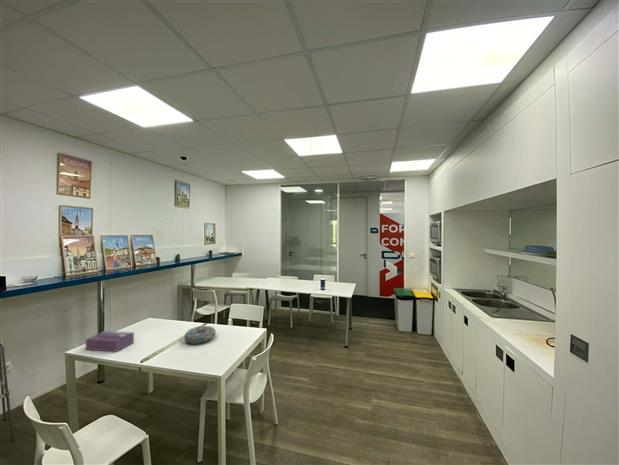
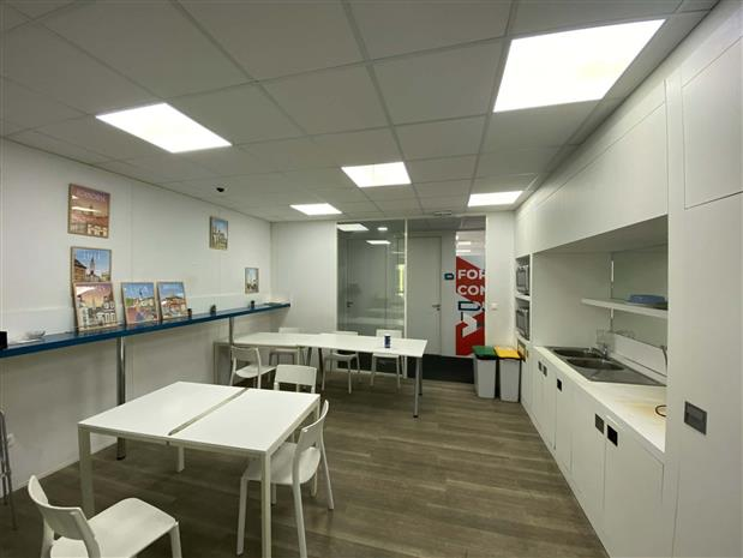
- decorative bowl (200, 334)
- tissue box (110, 340)
